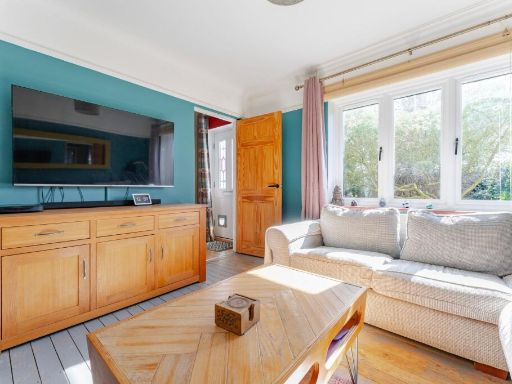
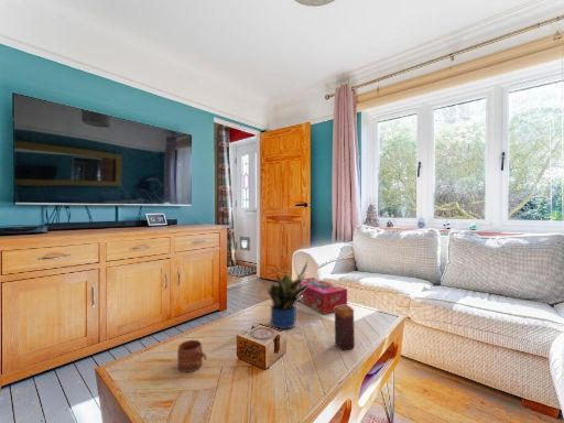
+ tissue box (317, 293)
+ potted plant (291, 291)
+ mug (193, 357)
+ candle (344, 326)
